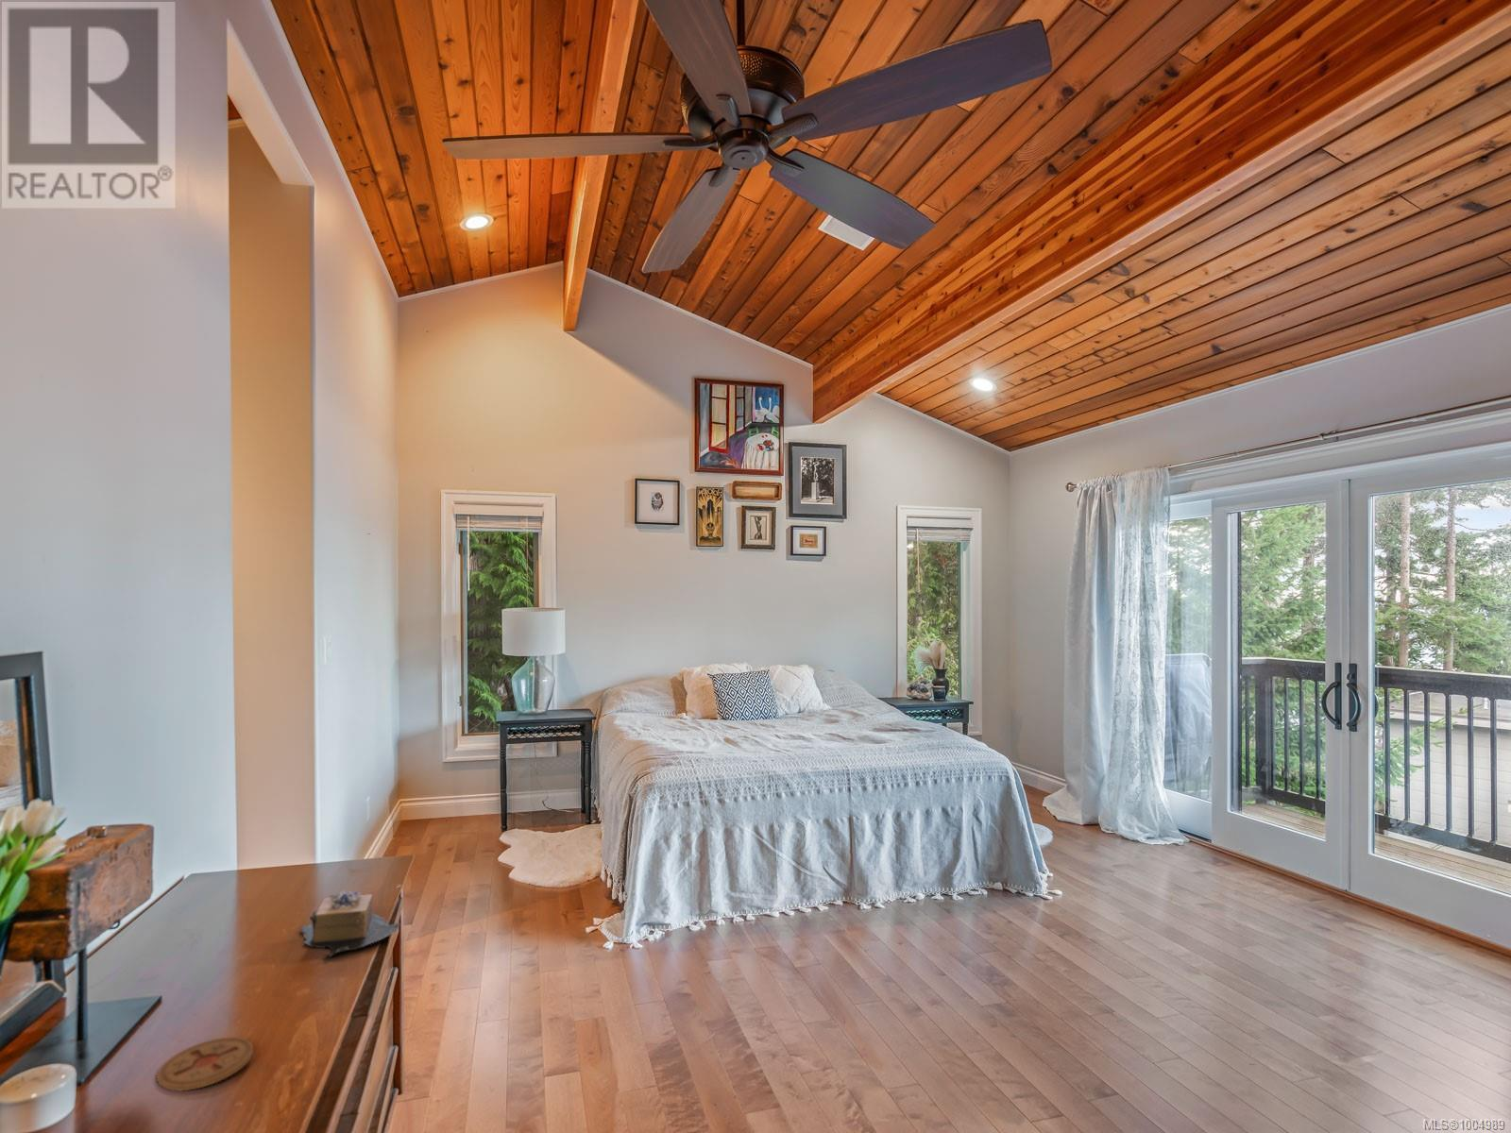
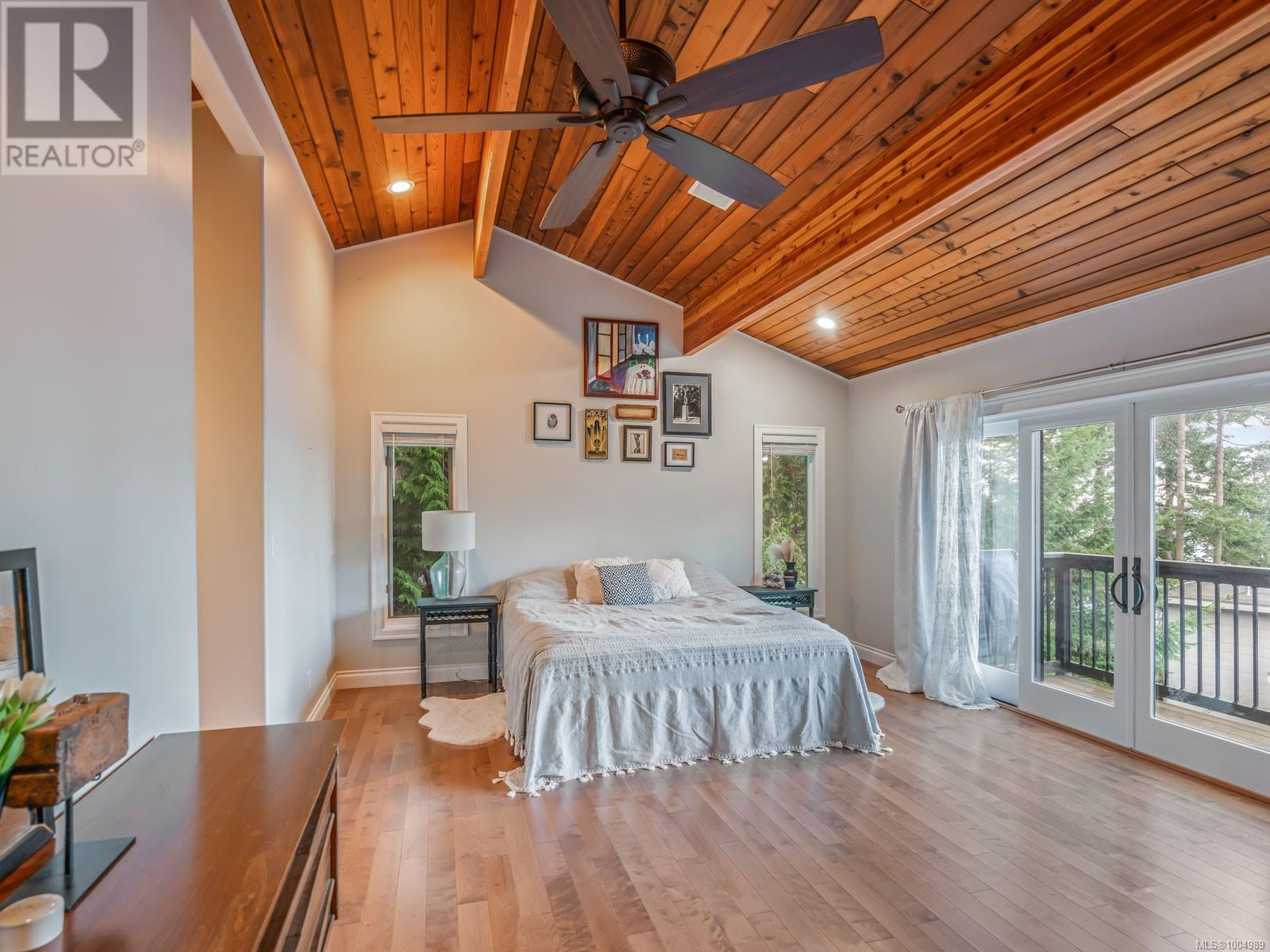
- jewelry box (349, 913)
- coaster (206, 1062)
